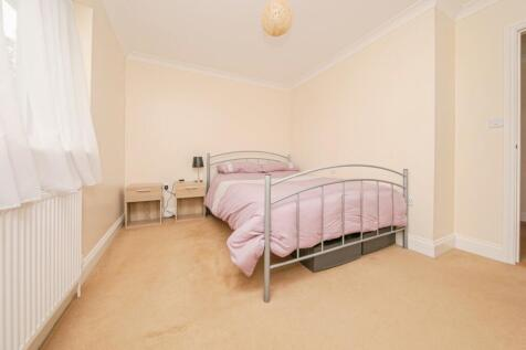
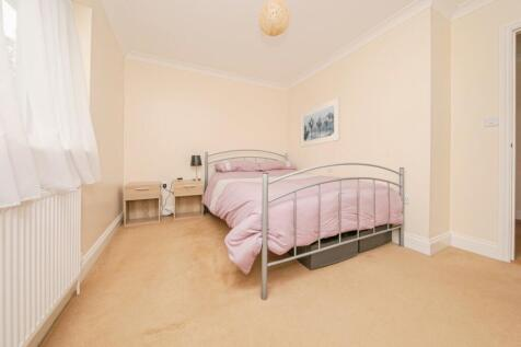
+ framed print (317, 125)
